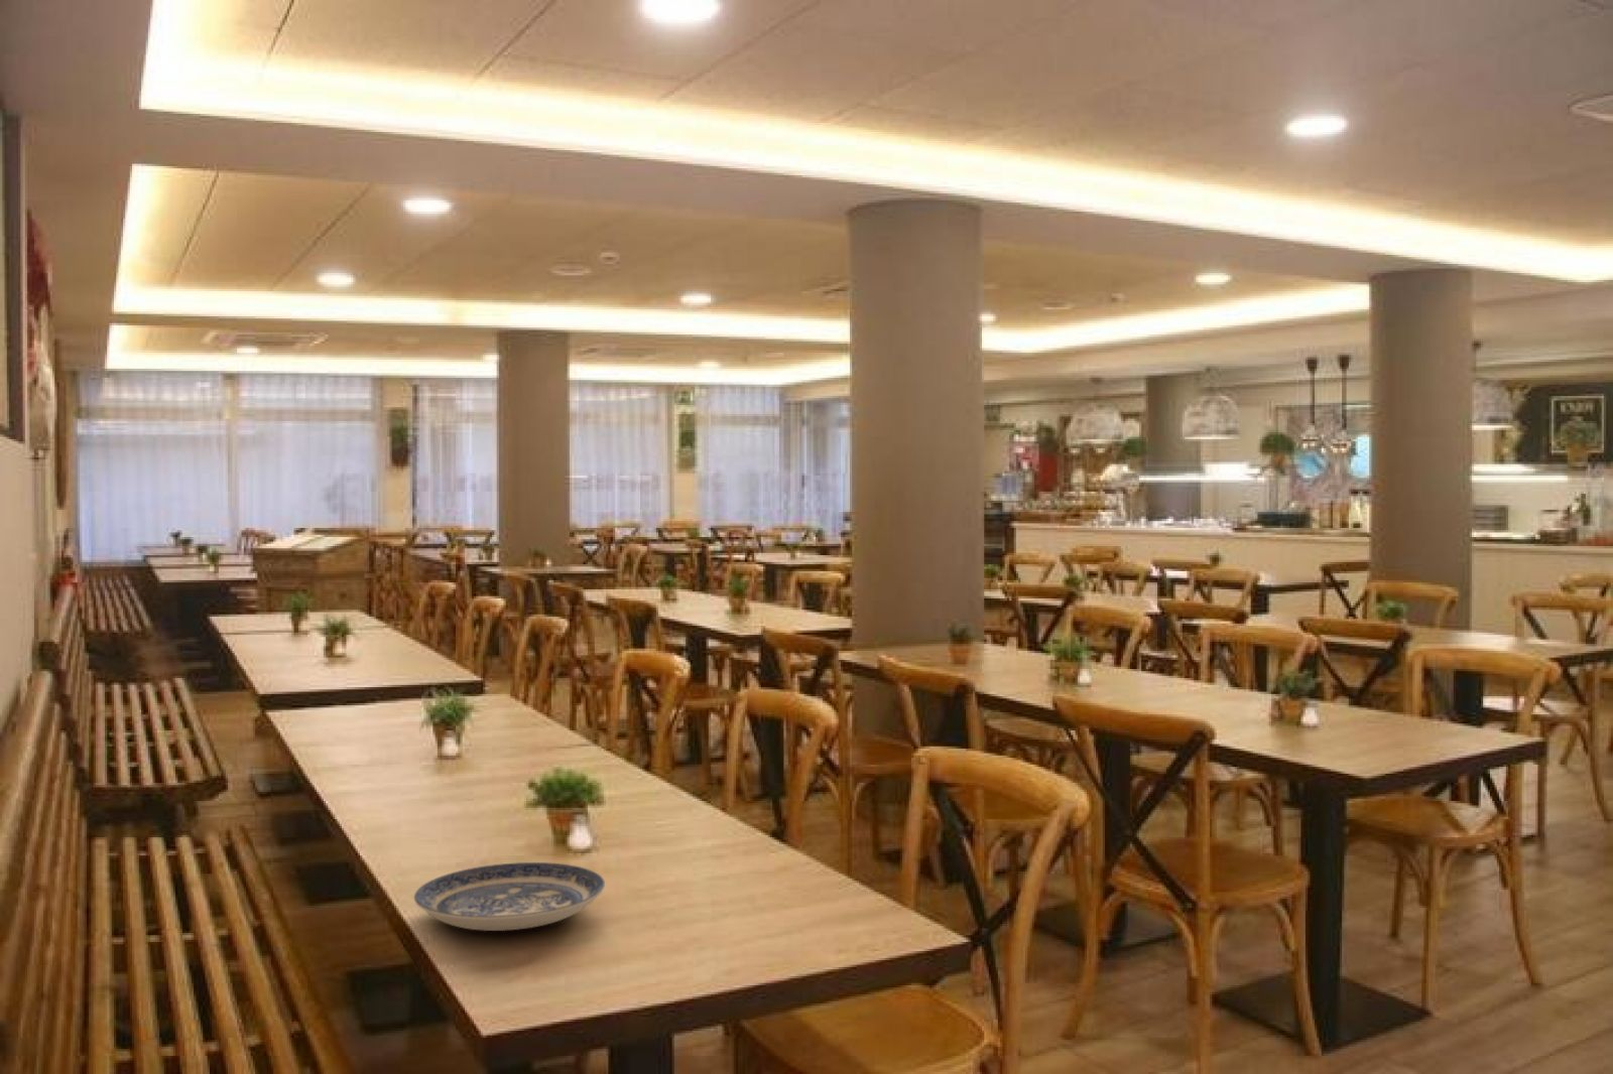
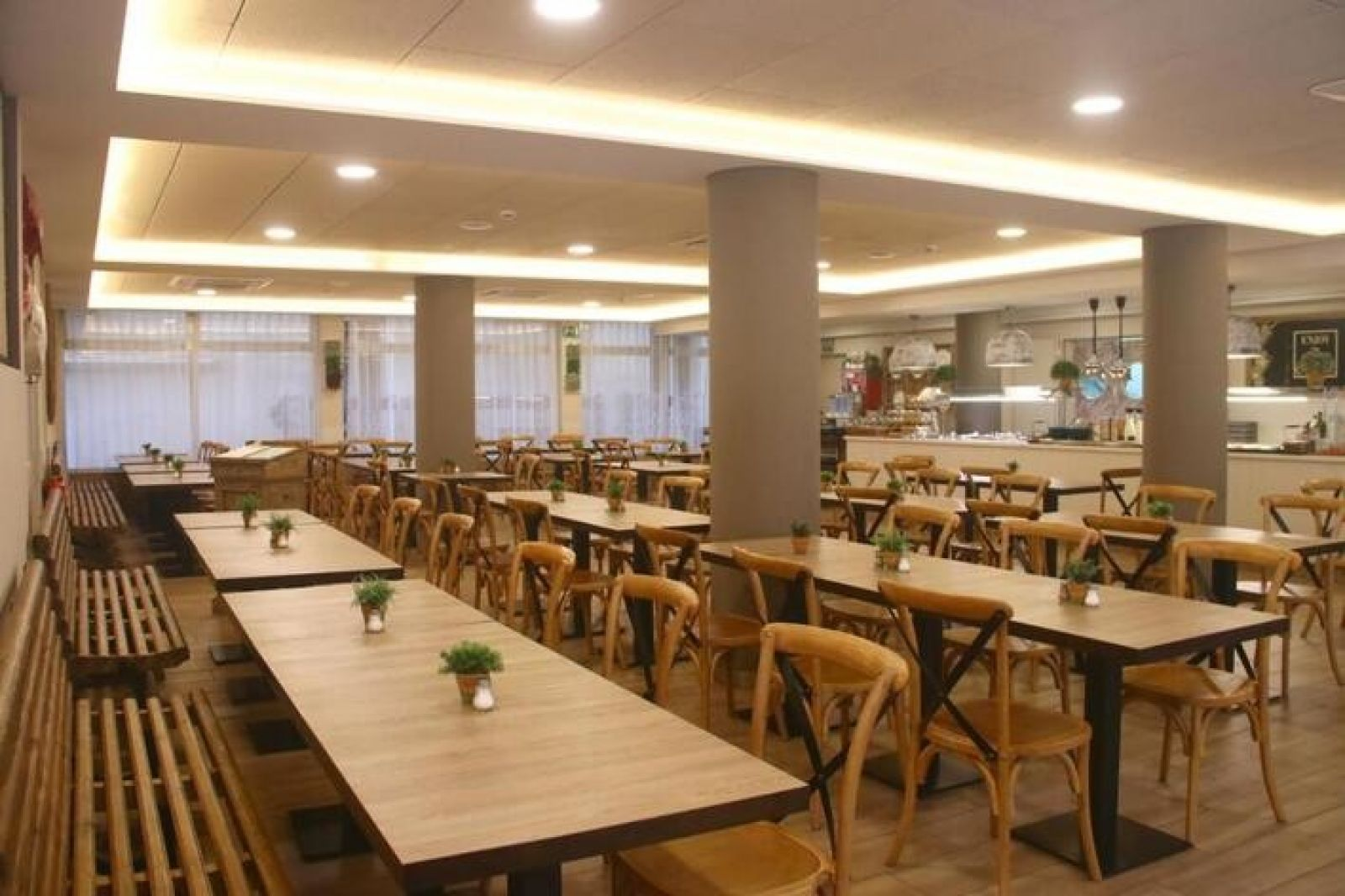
- plate (511, 900)
